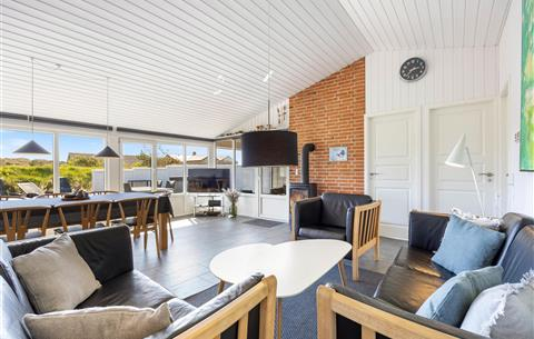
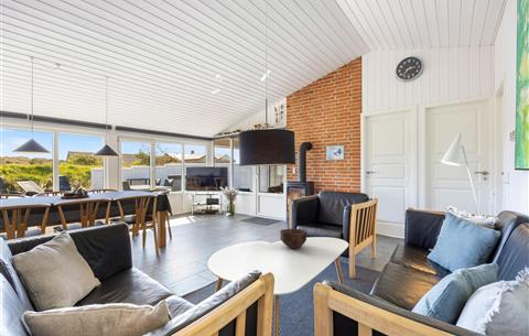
+ bowl (293, 238)
